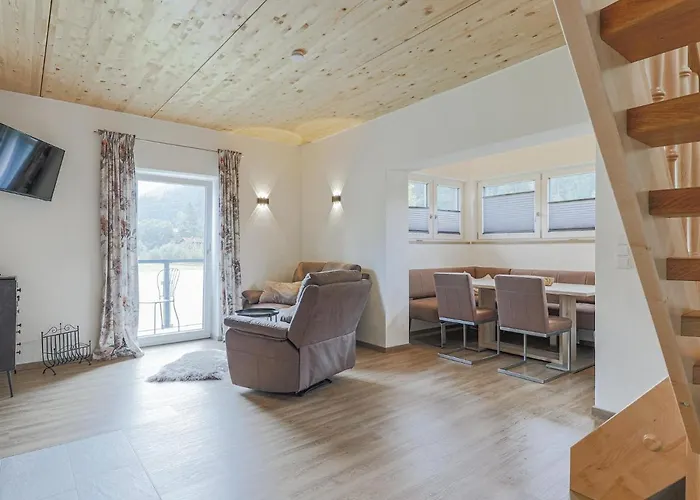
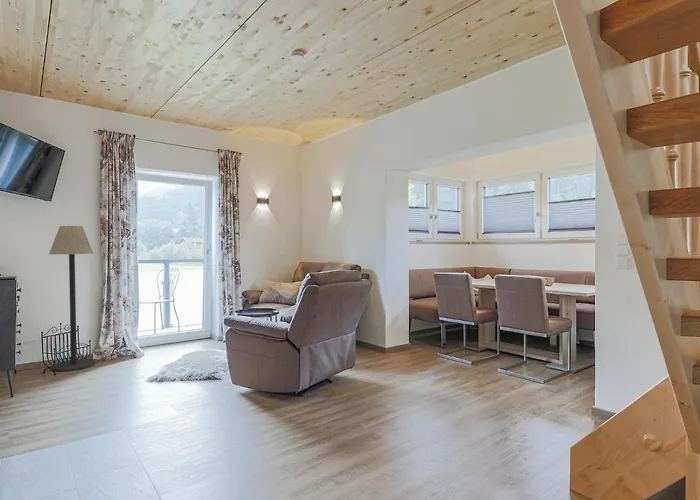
+ floor lamp (72, 296)
